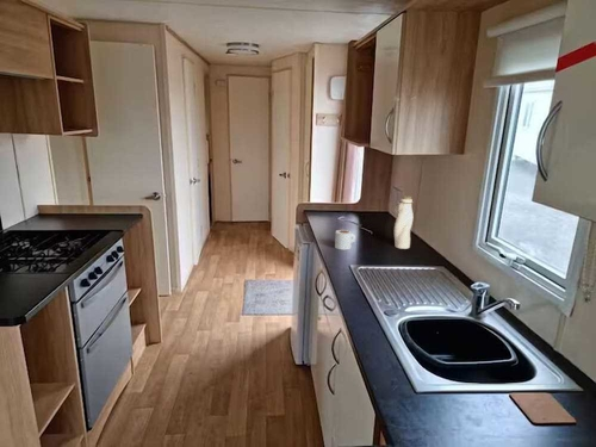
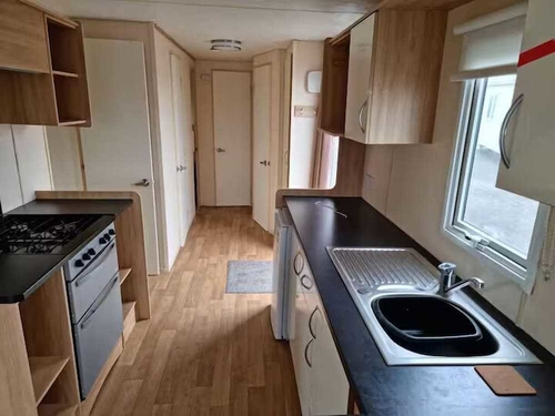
- water bottle (403, 222)
- mug (344, 238)
